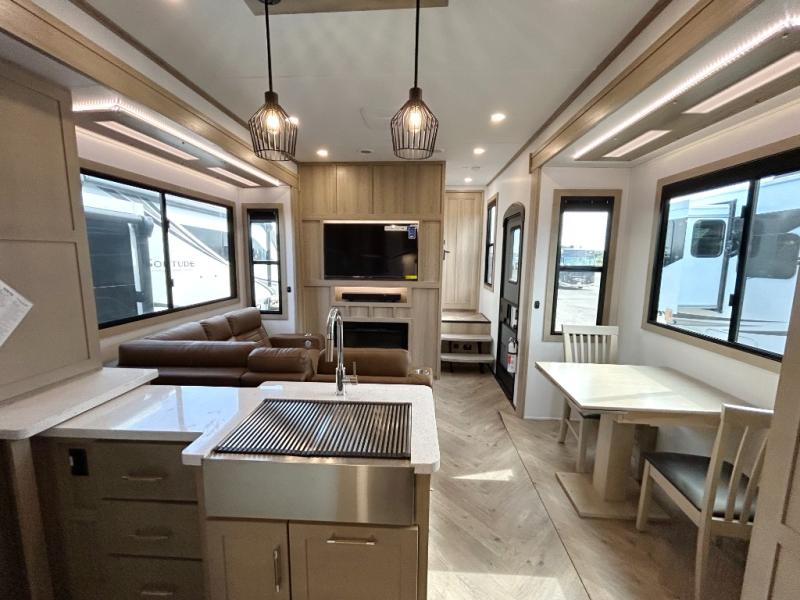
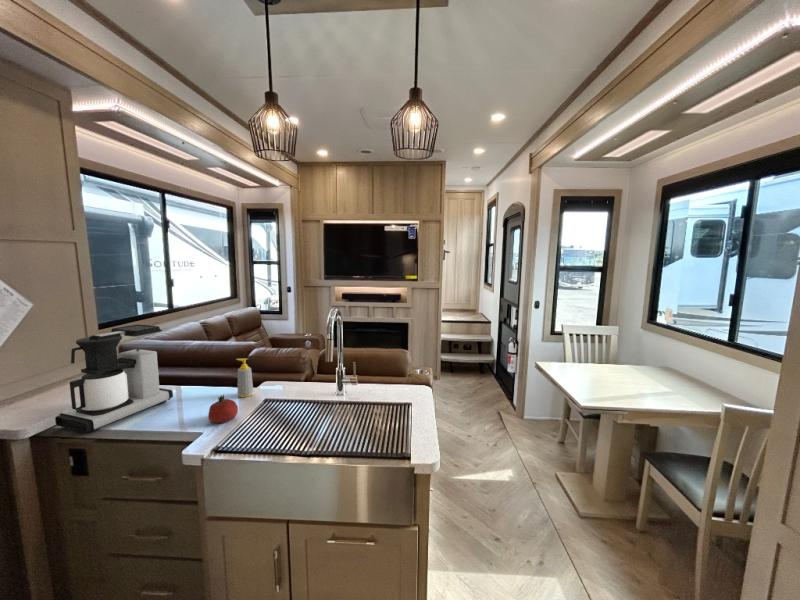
+ soap bottle (244, 376)
+ coffee maker (116, 373)
+ fruit (222, 407)
